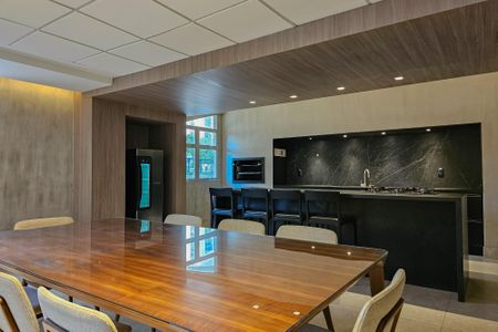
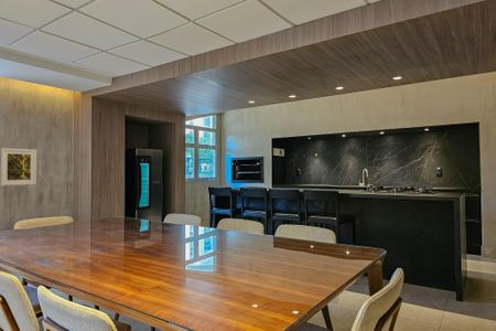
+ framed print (19, 167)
